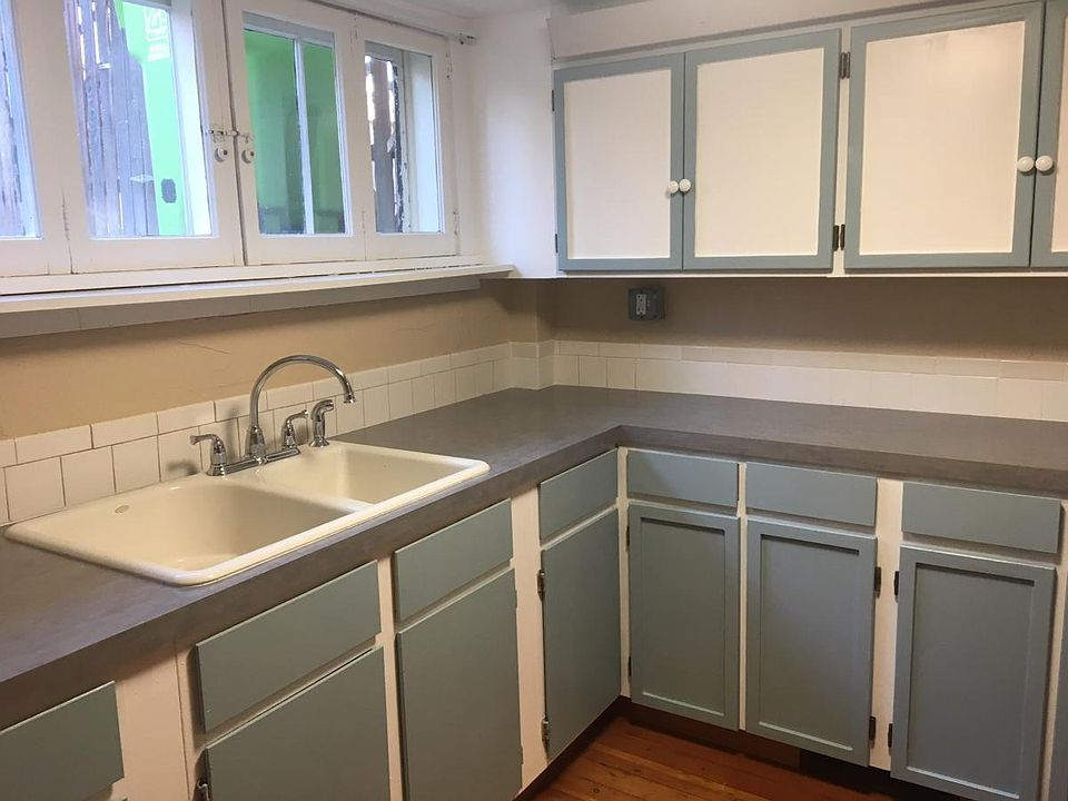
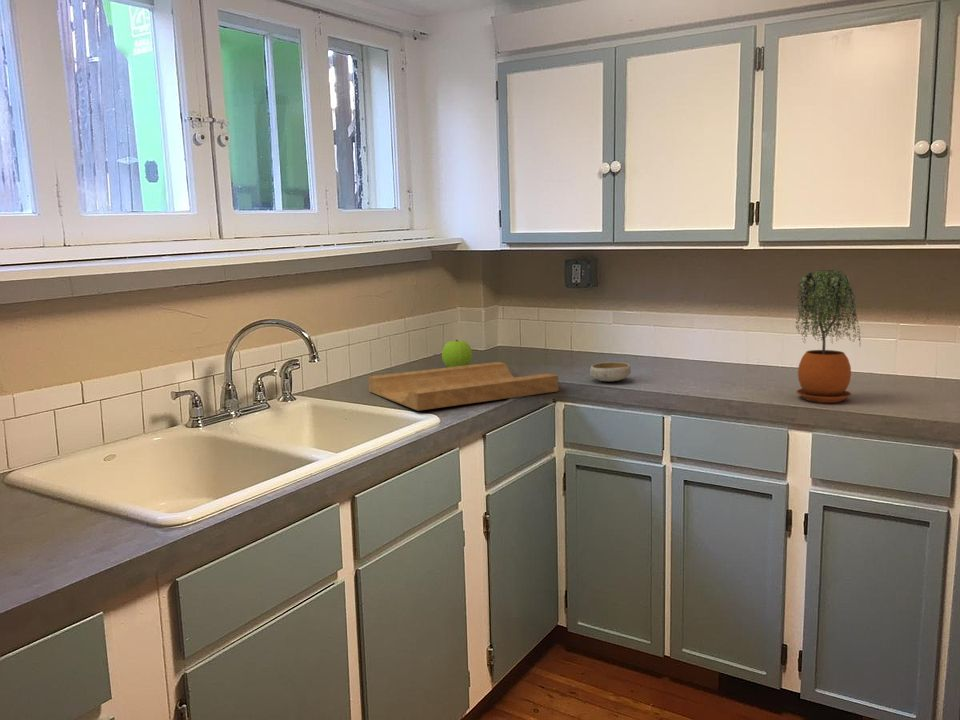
+ potted plant (826, 335)
+ apple (457, 355)
+ bowl (610, 372)
+ cutting board (462, 383)
